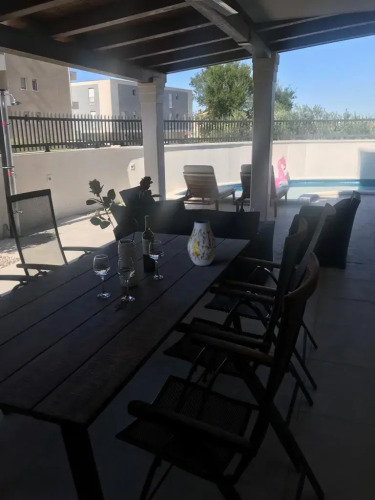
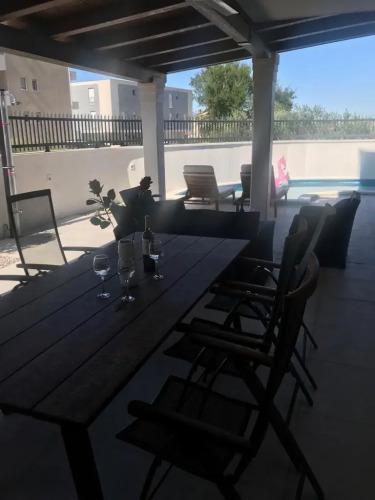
- vase (202, 243)
